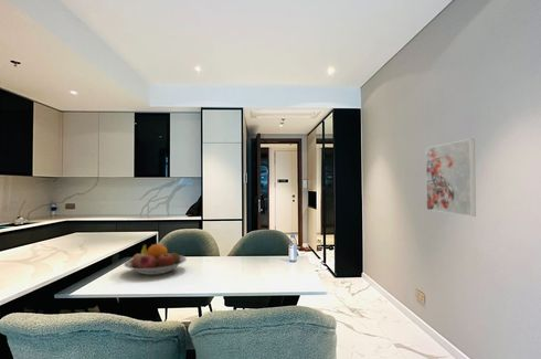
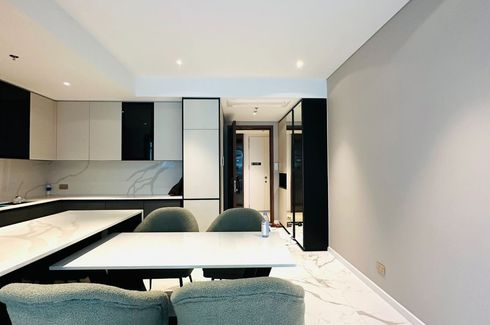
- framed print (447, 178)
- fruit bowl (156, 258)
